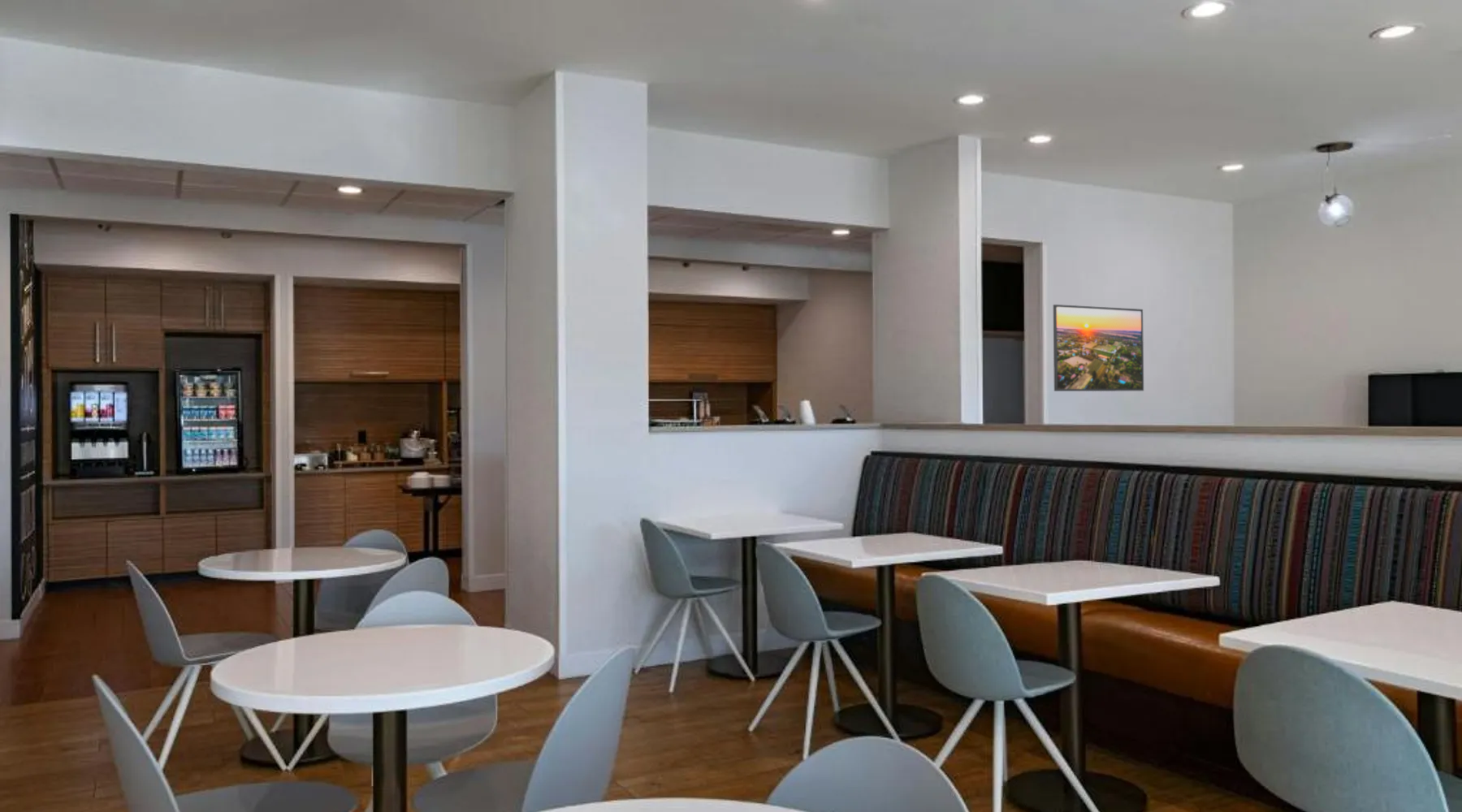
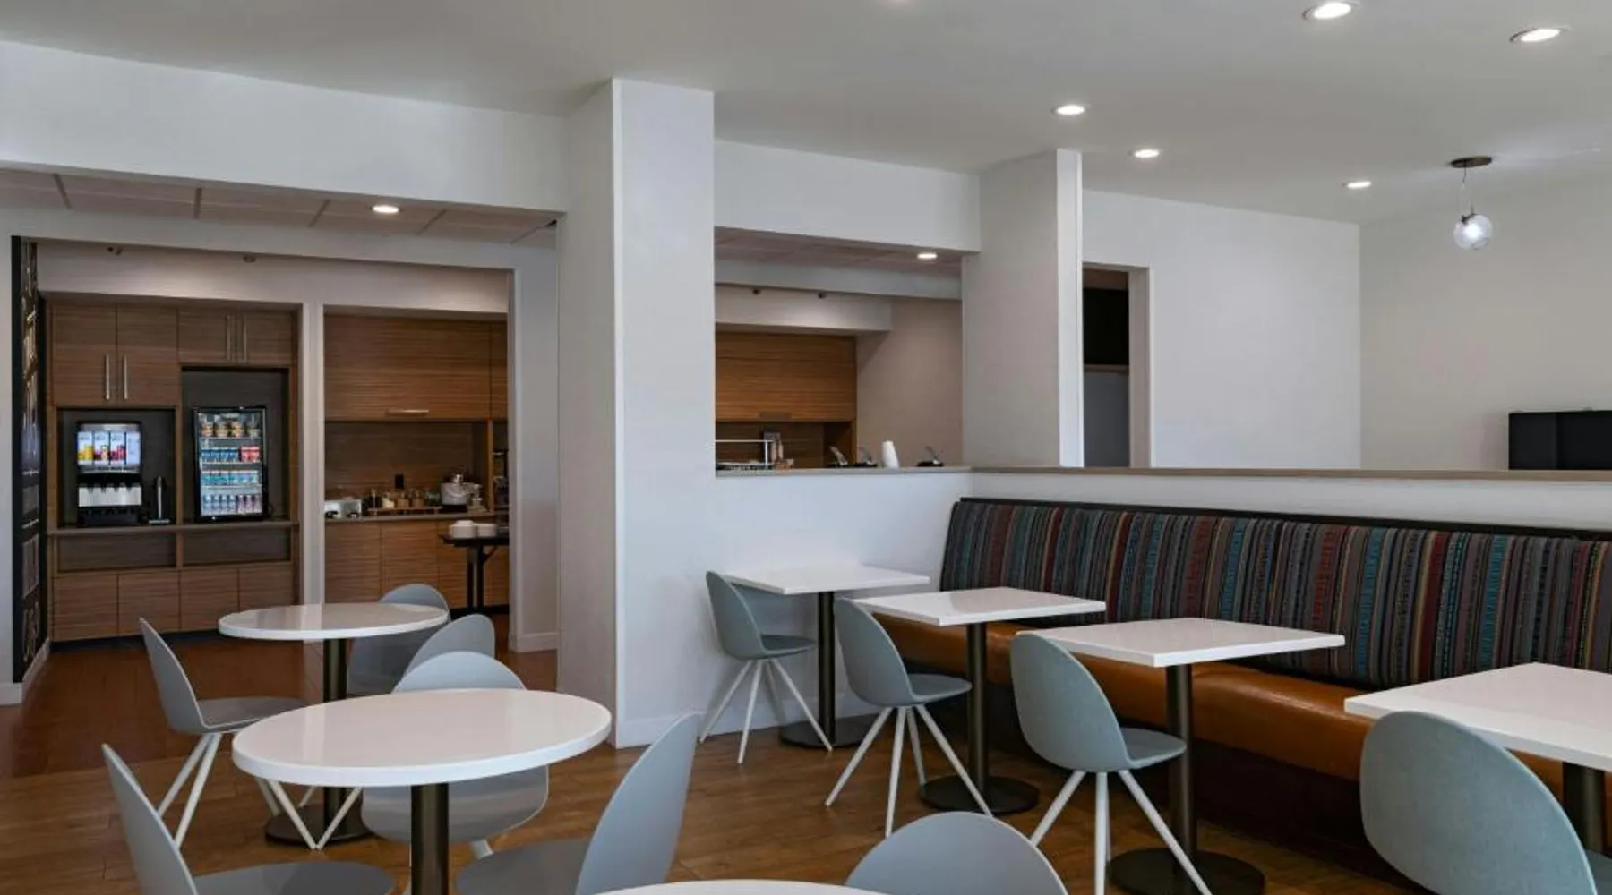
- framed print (1099, 348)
